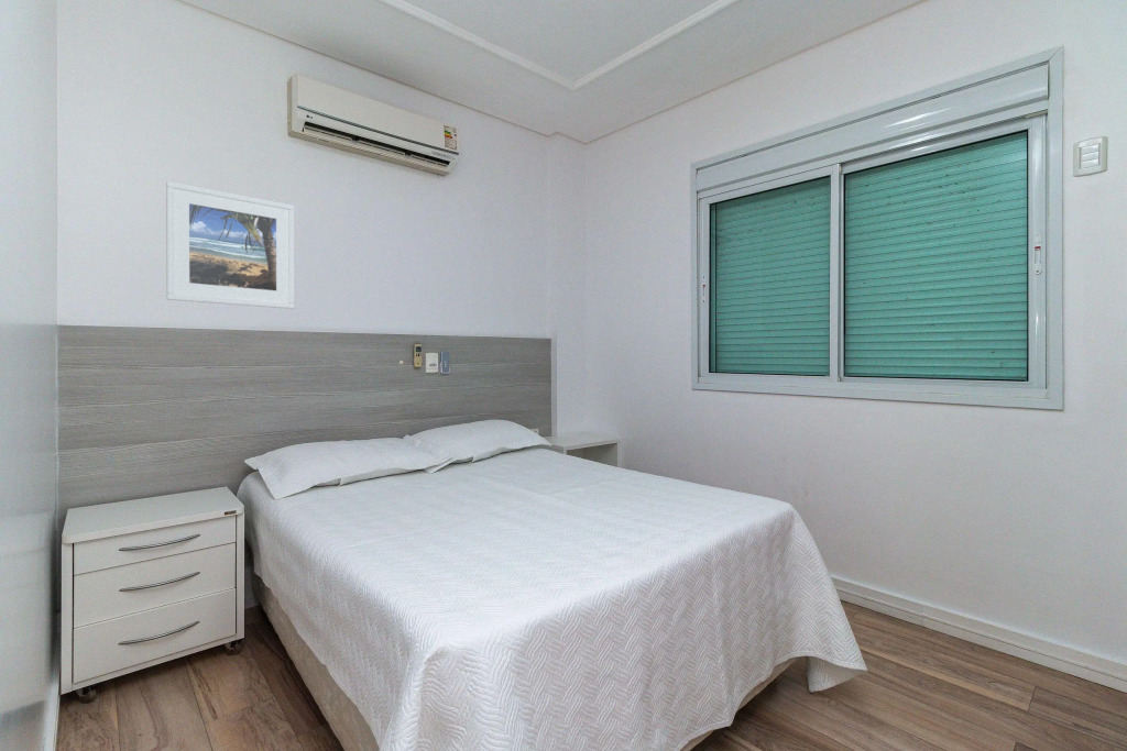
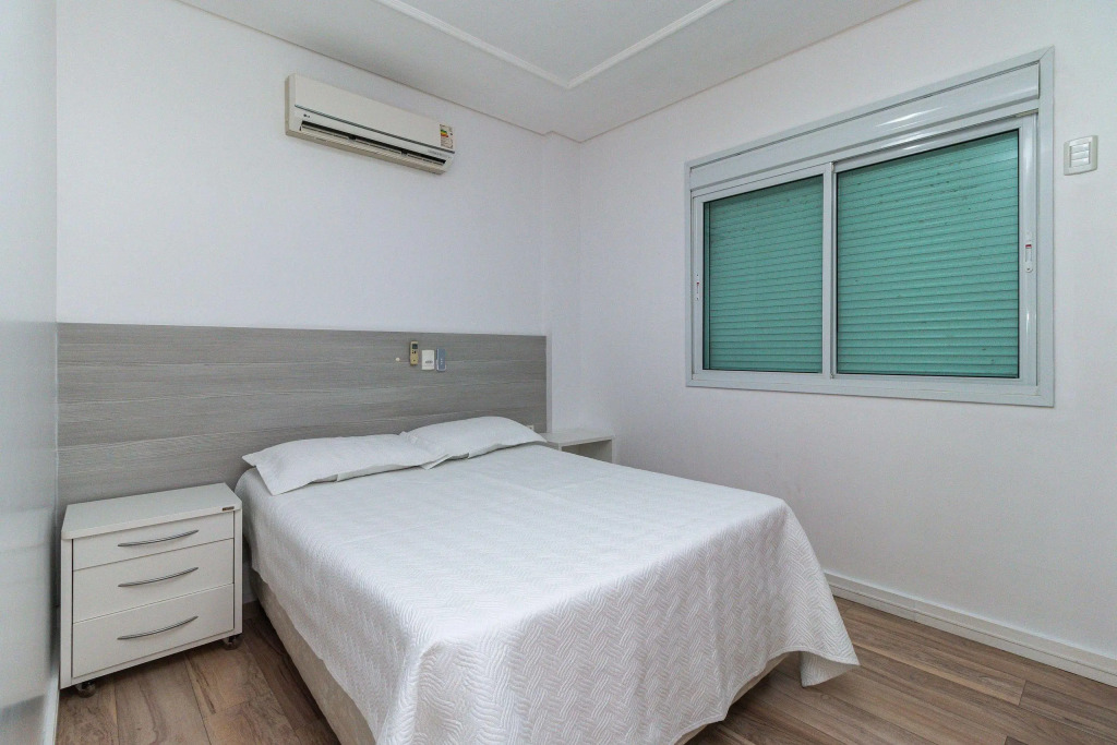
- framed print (234, 249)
